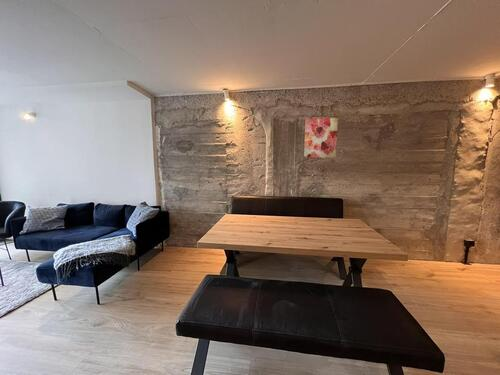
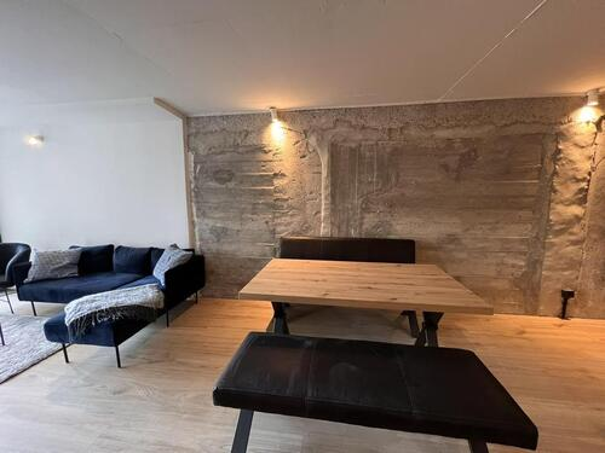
- wall art (320, 138)
